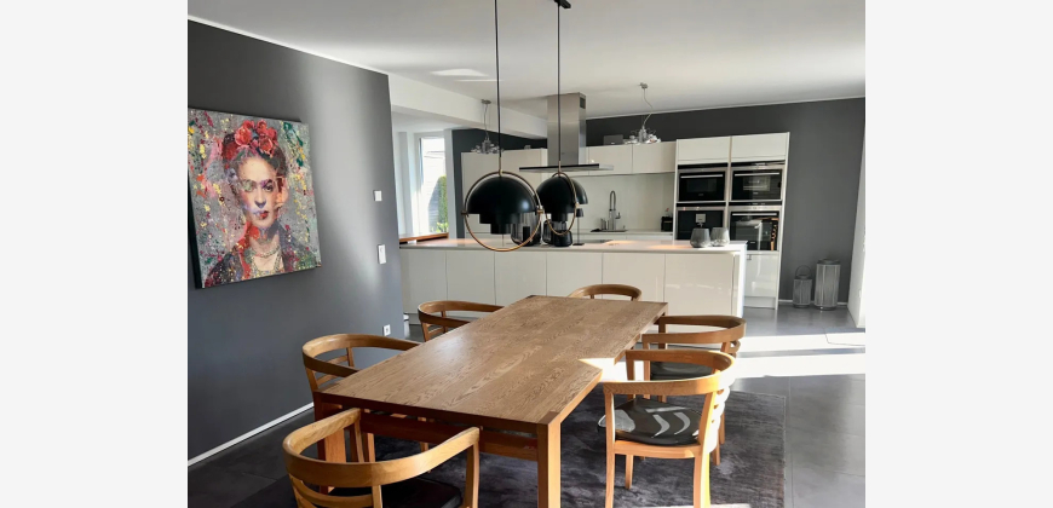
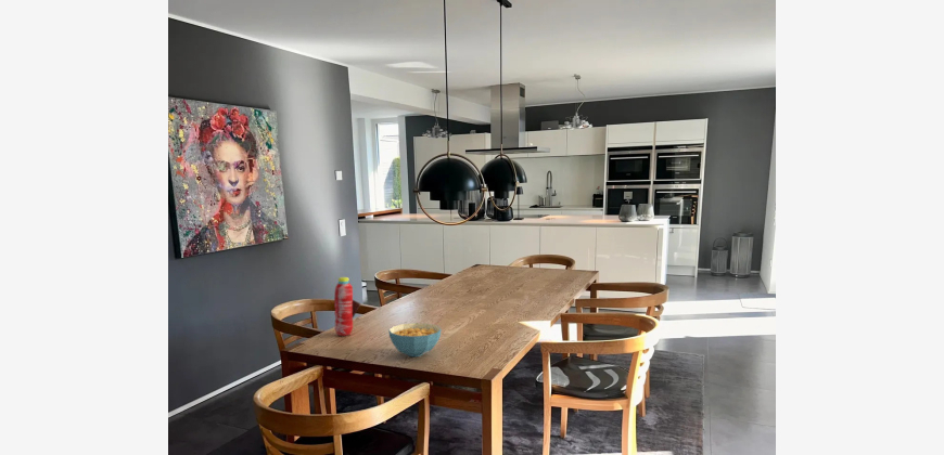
+ water bottle (346, 304)
+ cereal bowl (414, 341)
